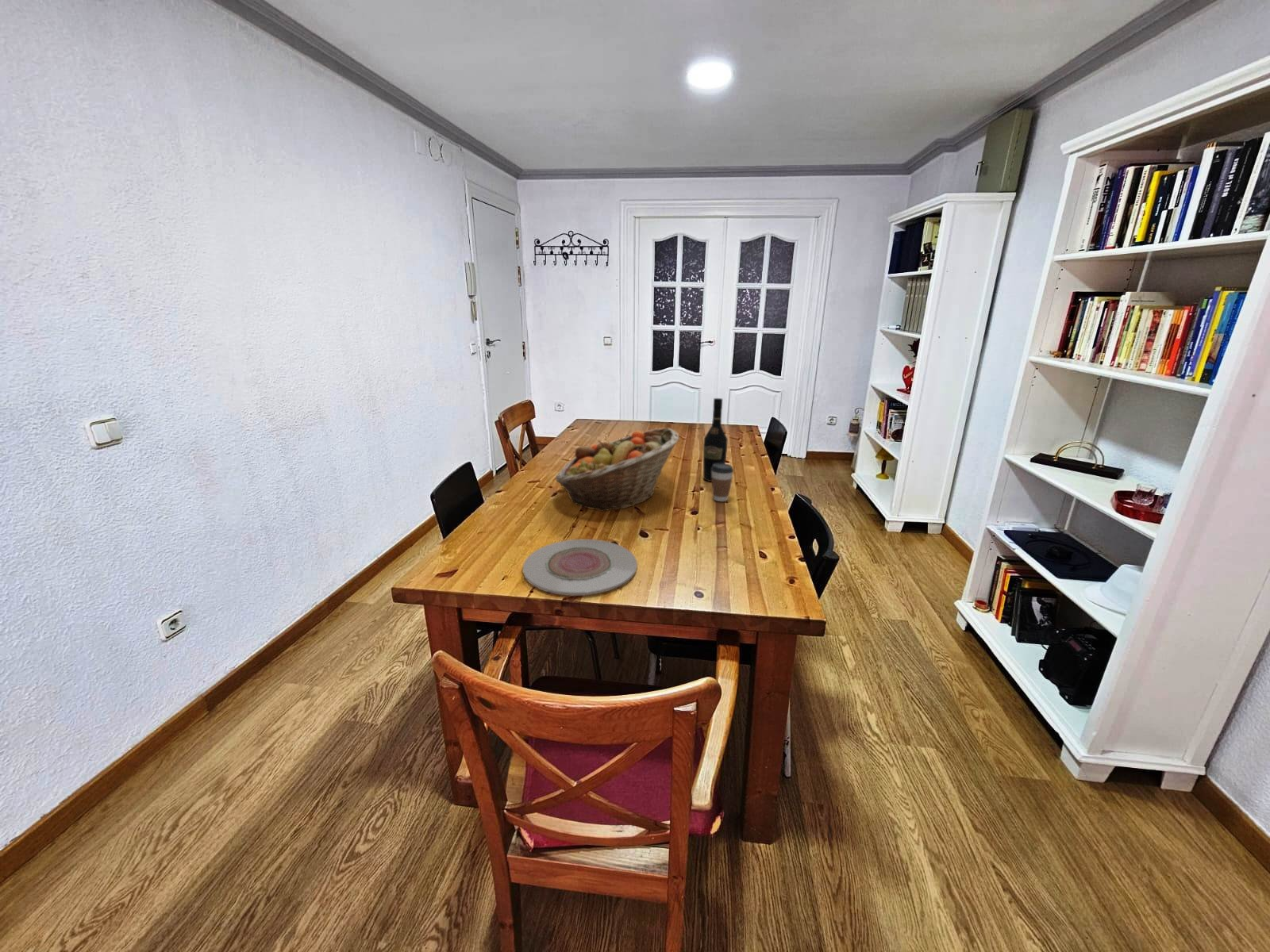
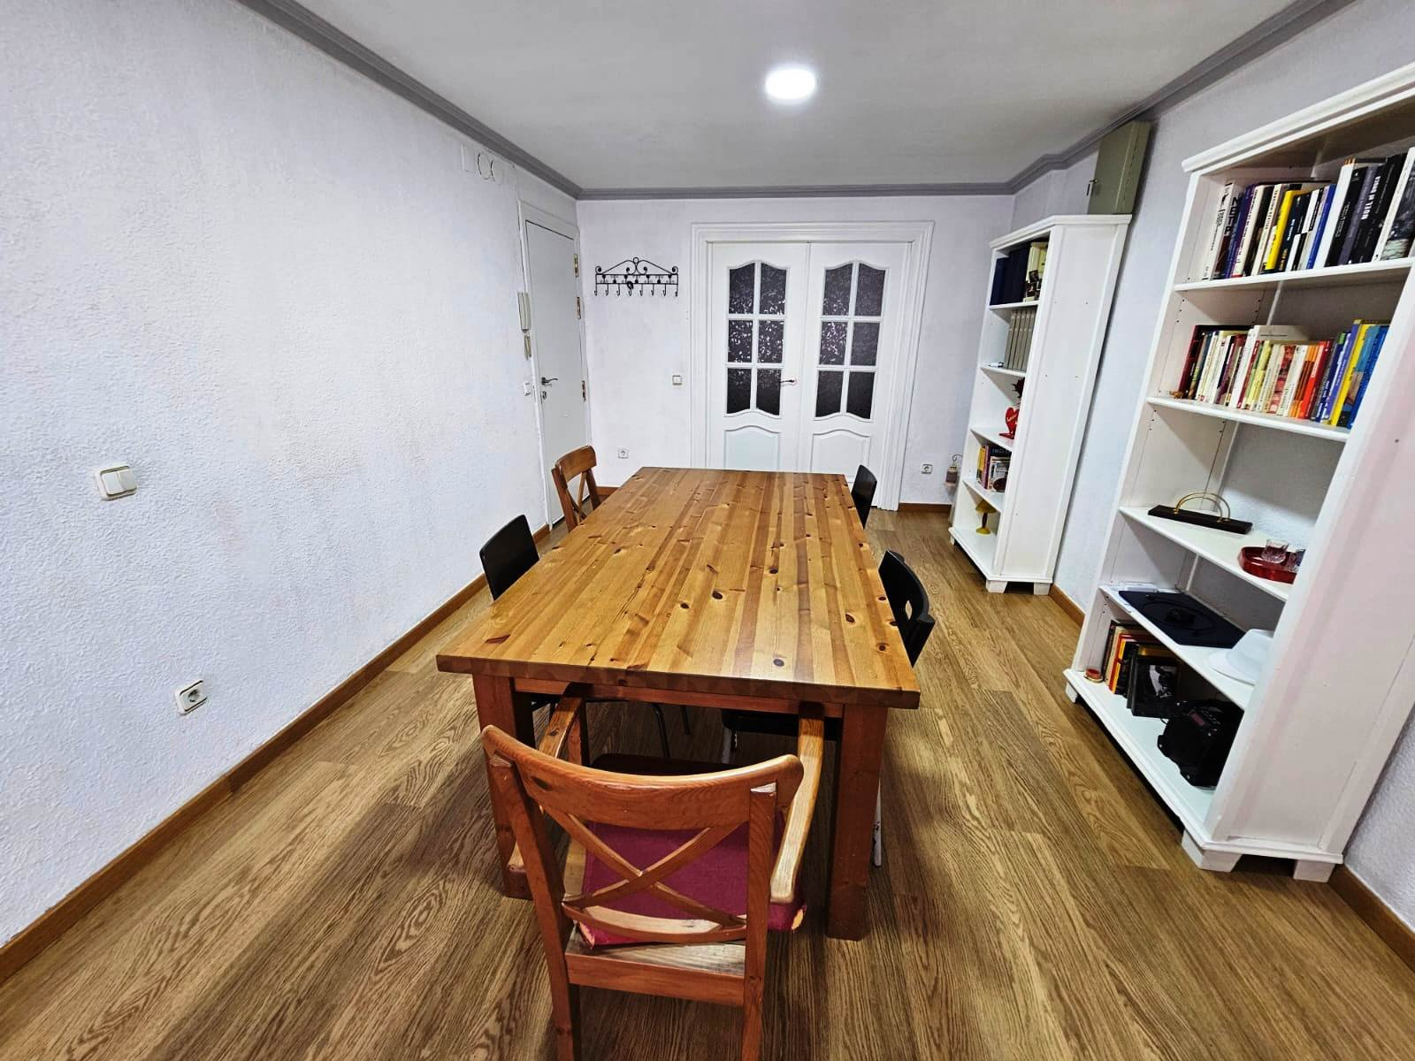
- coffee cup (722, 482)
- fruit basket (618, 463)
- plate (580, 563)
- wine bottle (715, 440)
